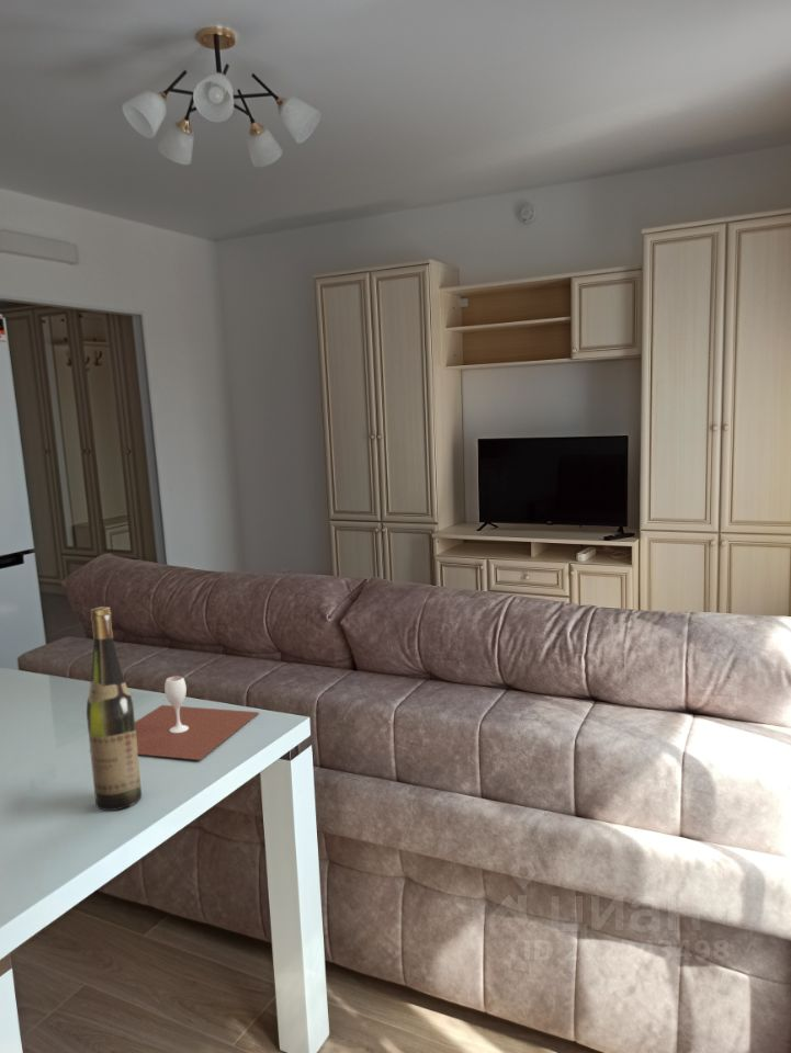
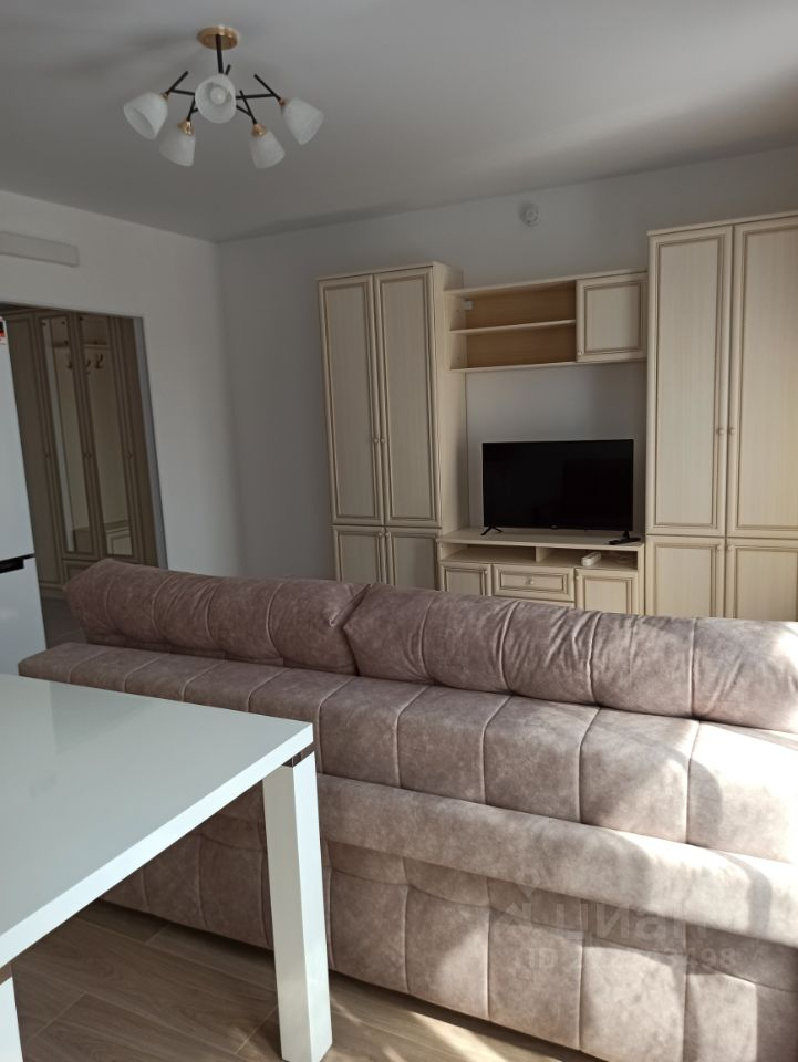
- wine glass (177, 704)
- wine bottle (110, 705)
